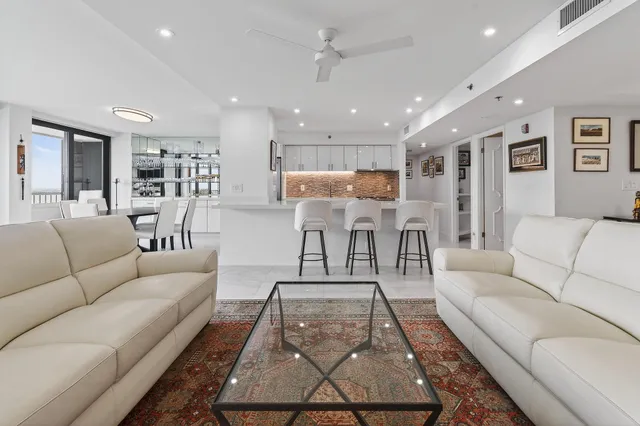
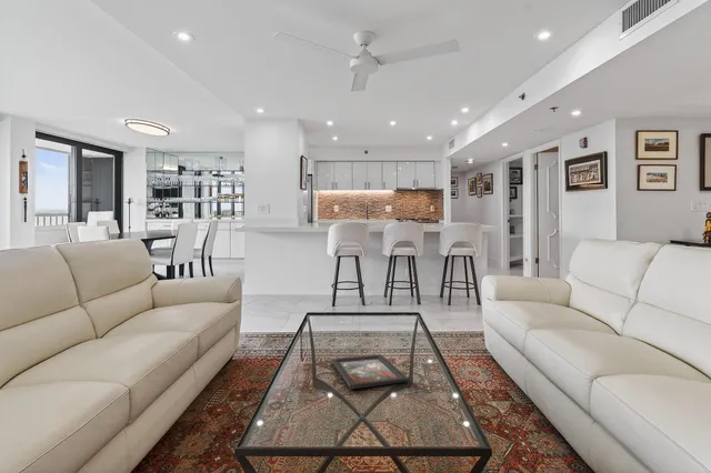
+ decorative tray (367, 369)
